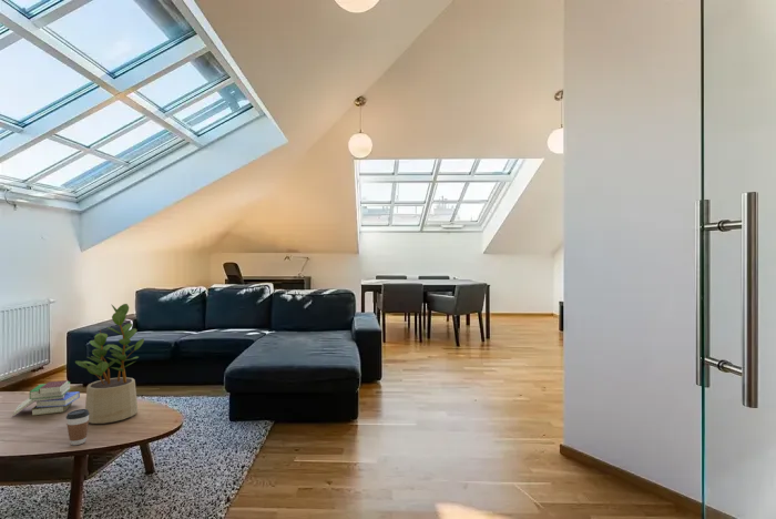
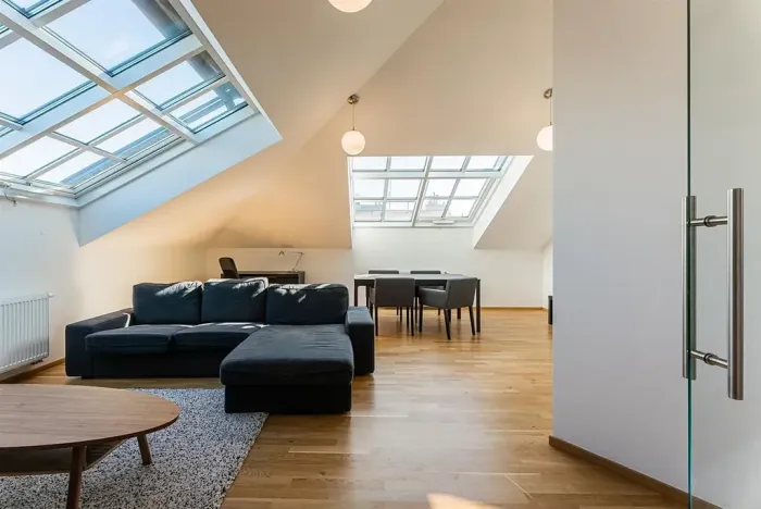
- book (42, 397)
- potted plant (105, 360)
- coffee cup (78, 427)
